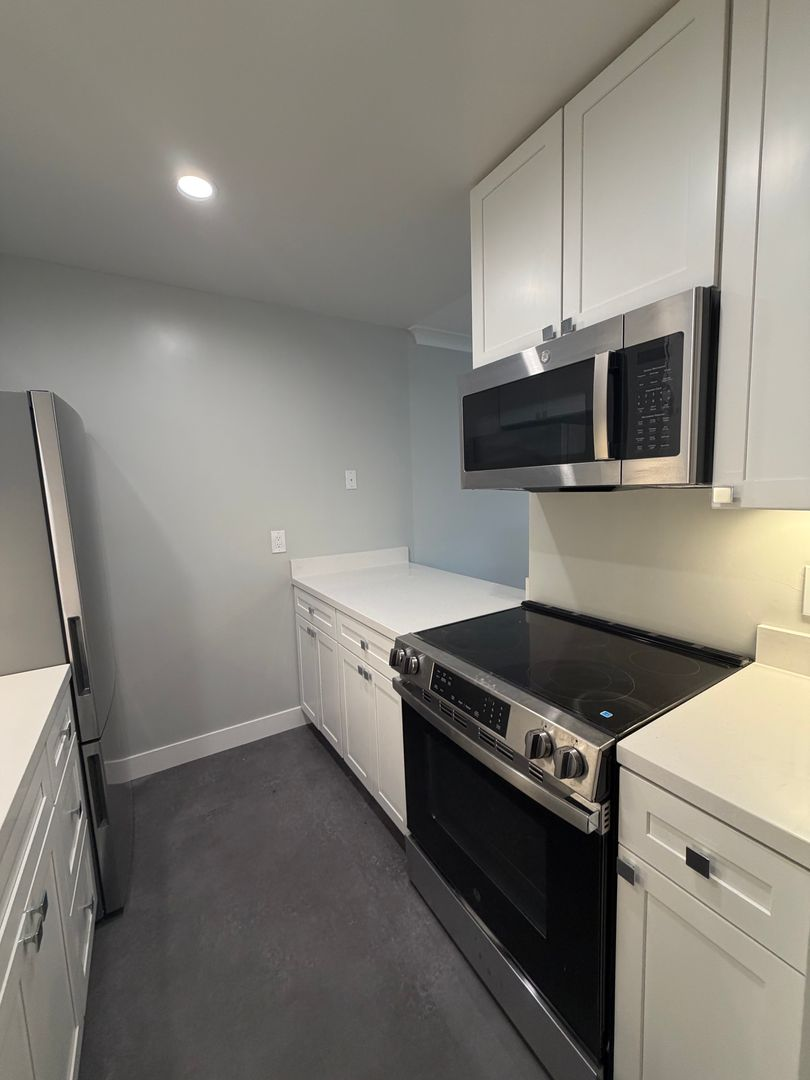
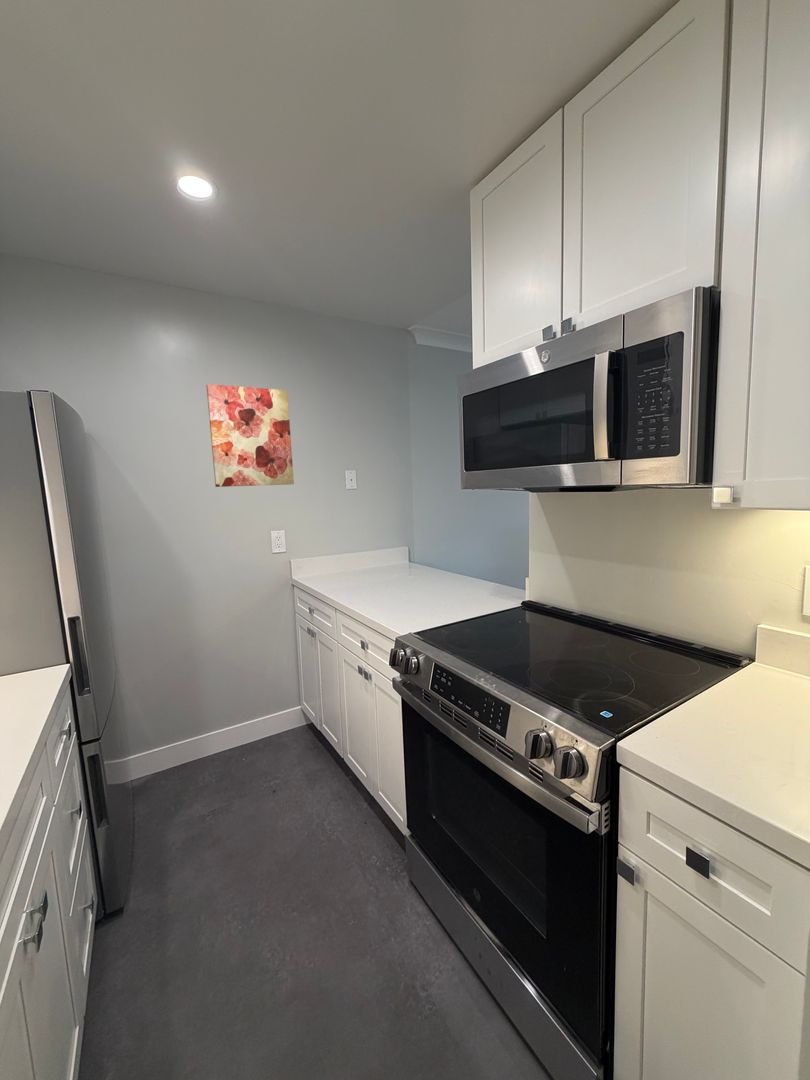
+ wall art (252, 437)
